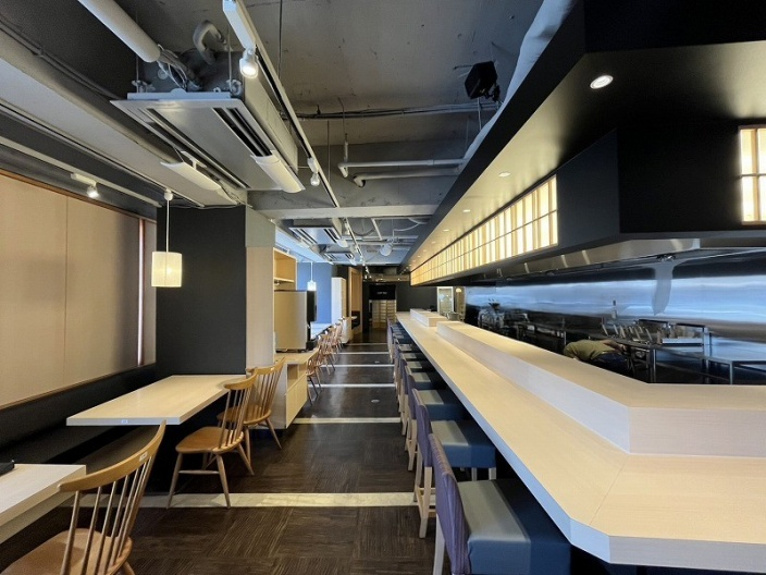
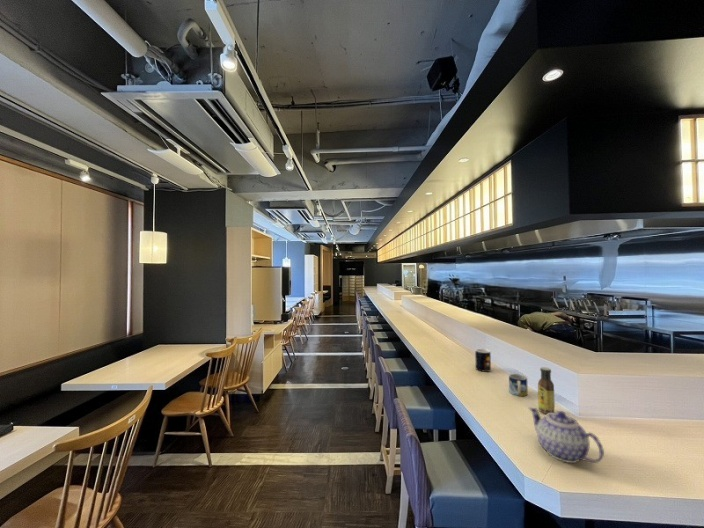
+ mug (518, 385)
+ mug (483, 360)
+ sauce bottle (545, 390)
+ teapot (561, 432)
